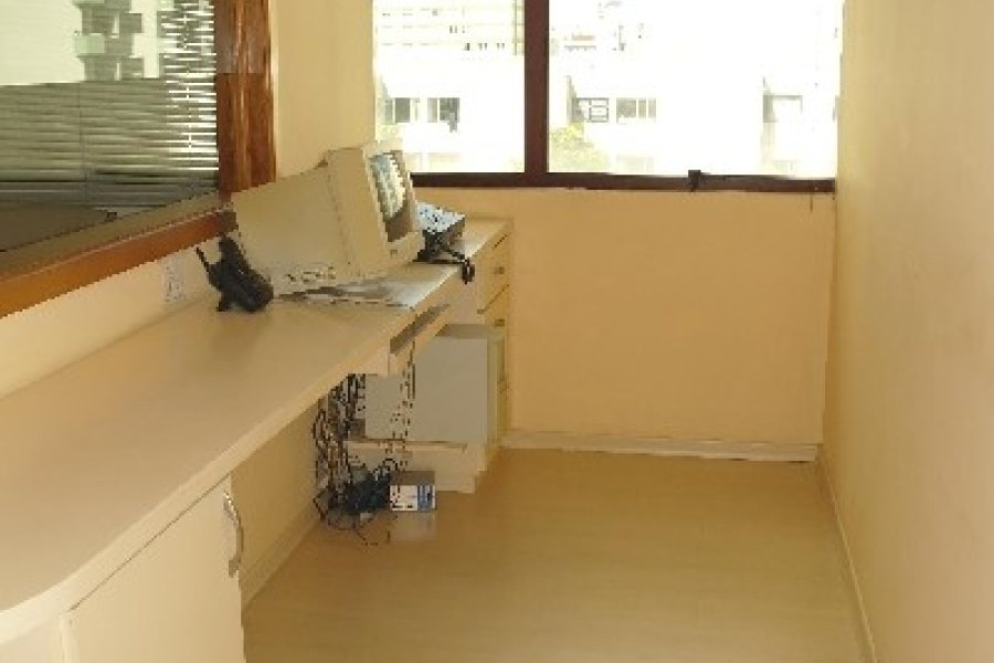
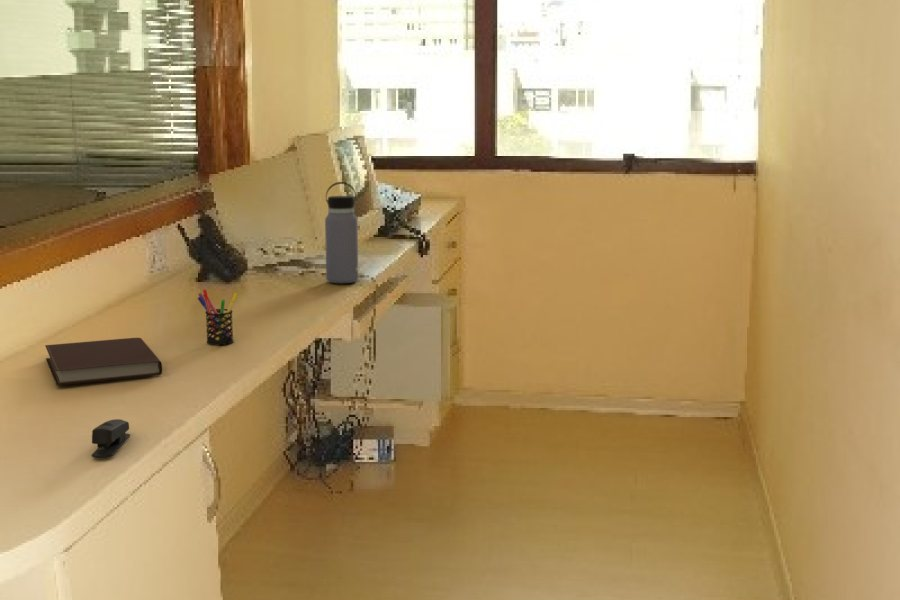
+ stapler (110, 432)
+ water bottle (341, 232)
+ pen holder (218, 316)
+ notebook (102, 359)
